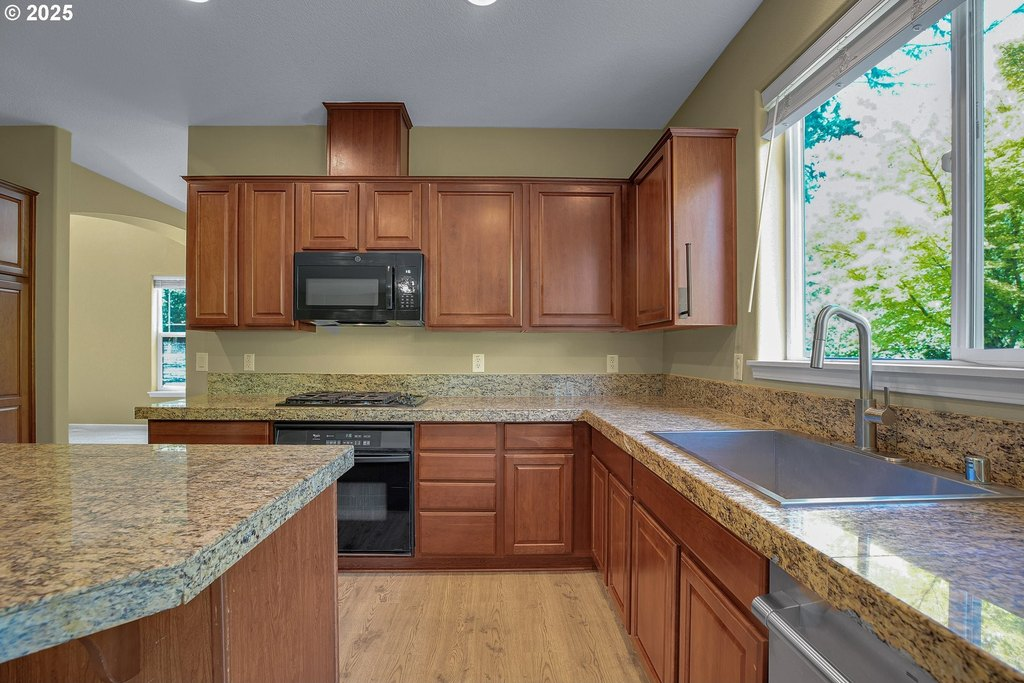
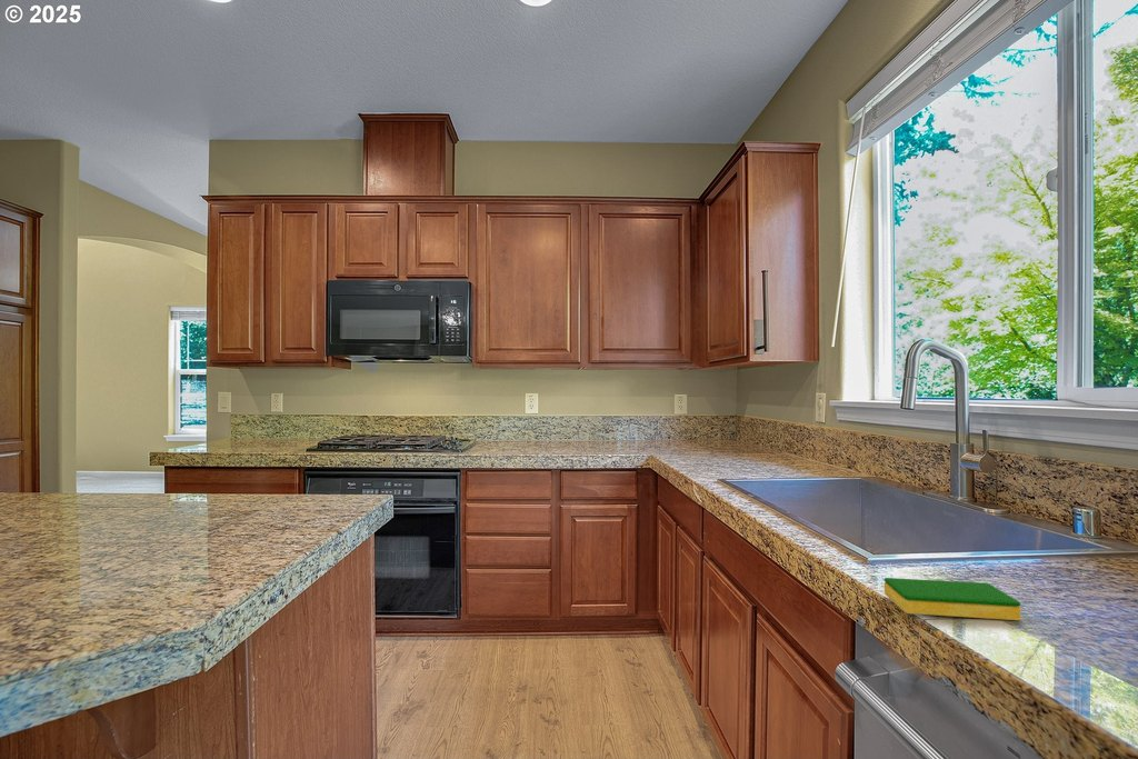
+ dish sponge (948, 598)
